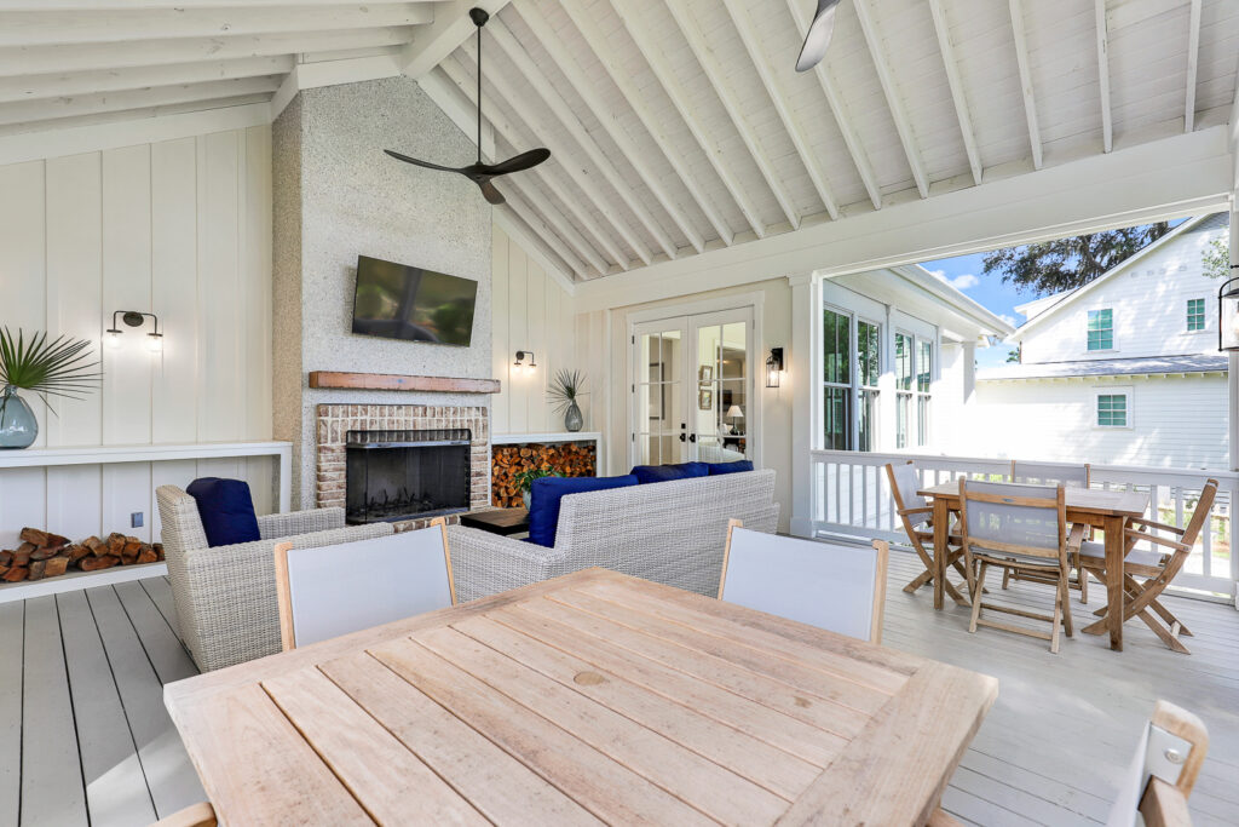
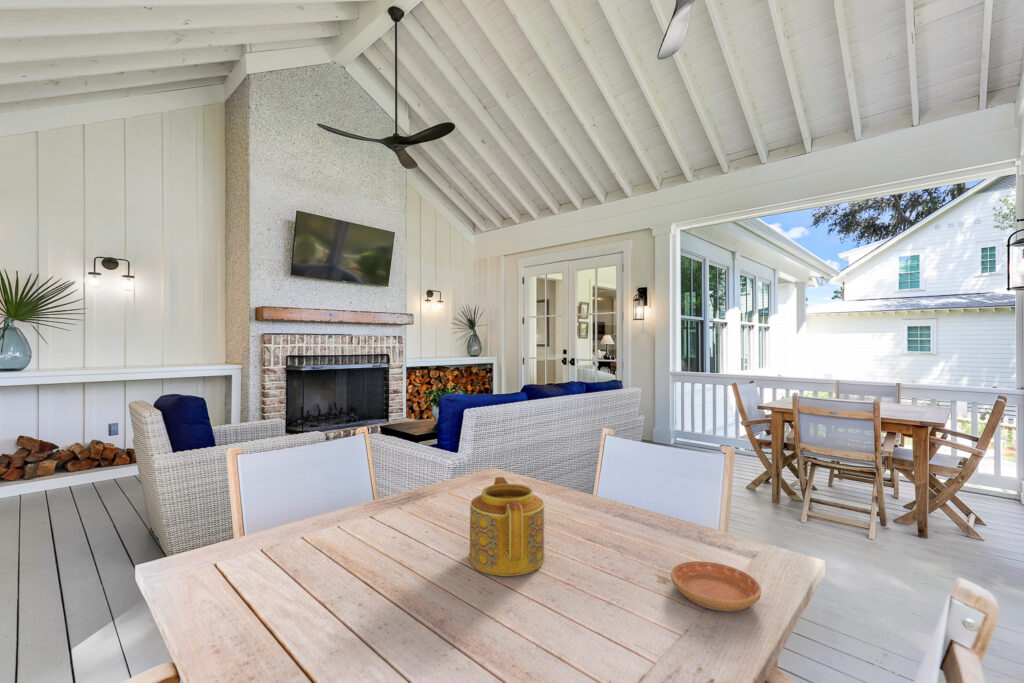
+ saucer (714, 586)
+ teapot (506, 523)
